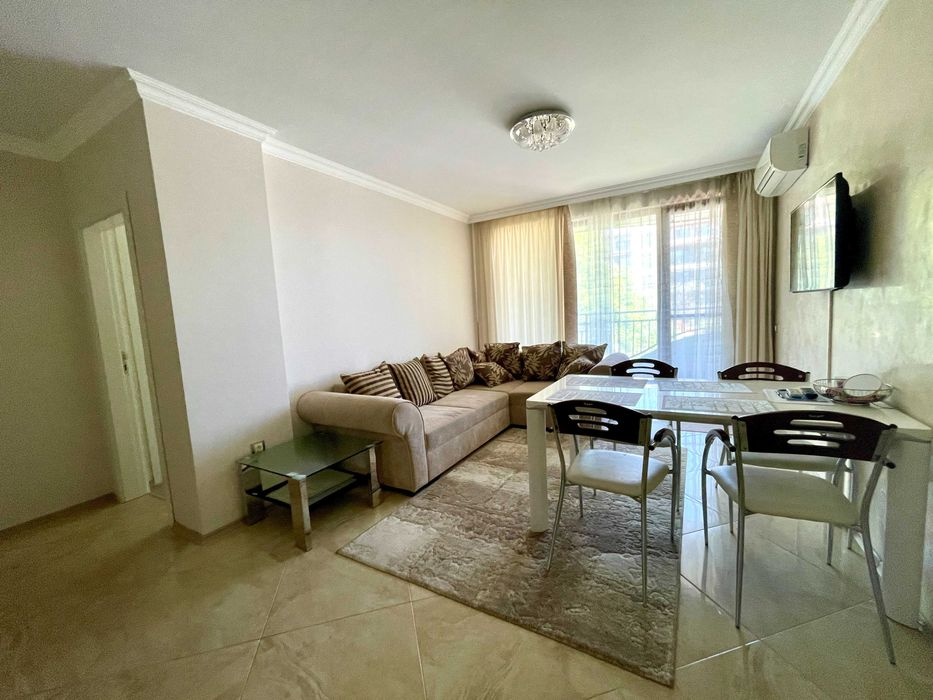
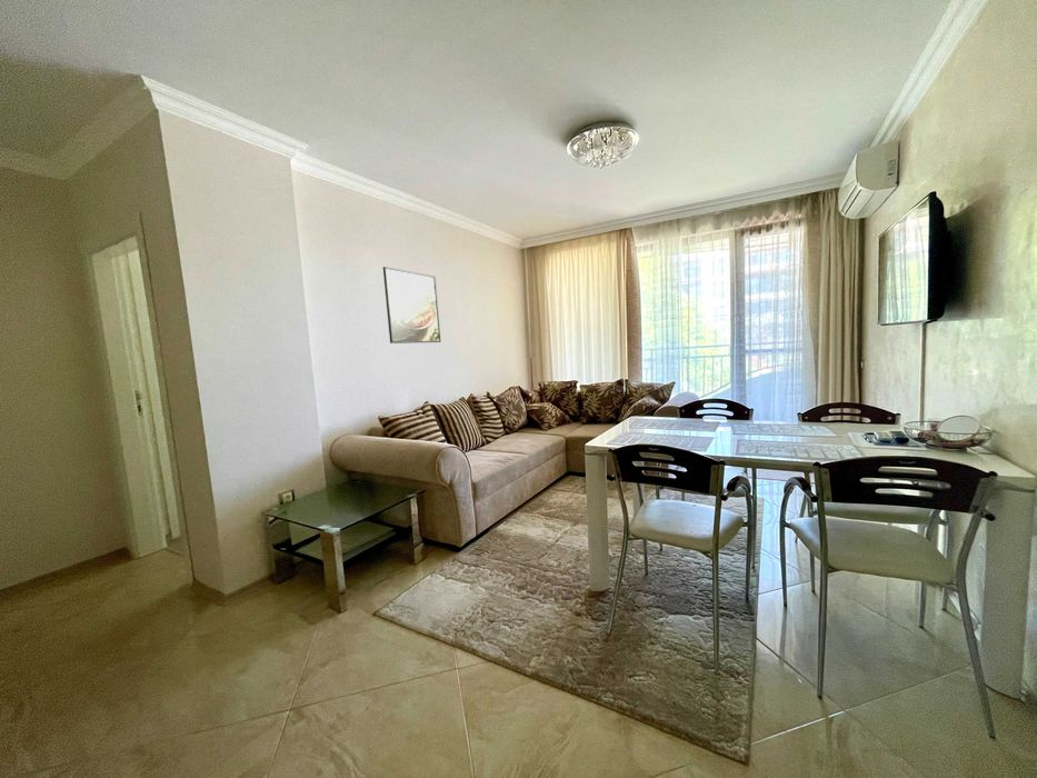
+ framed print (413, 307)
